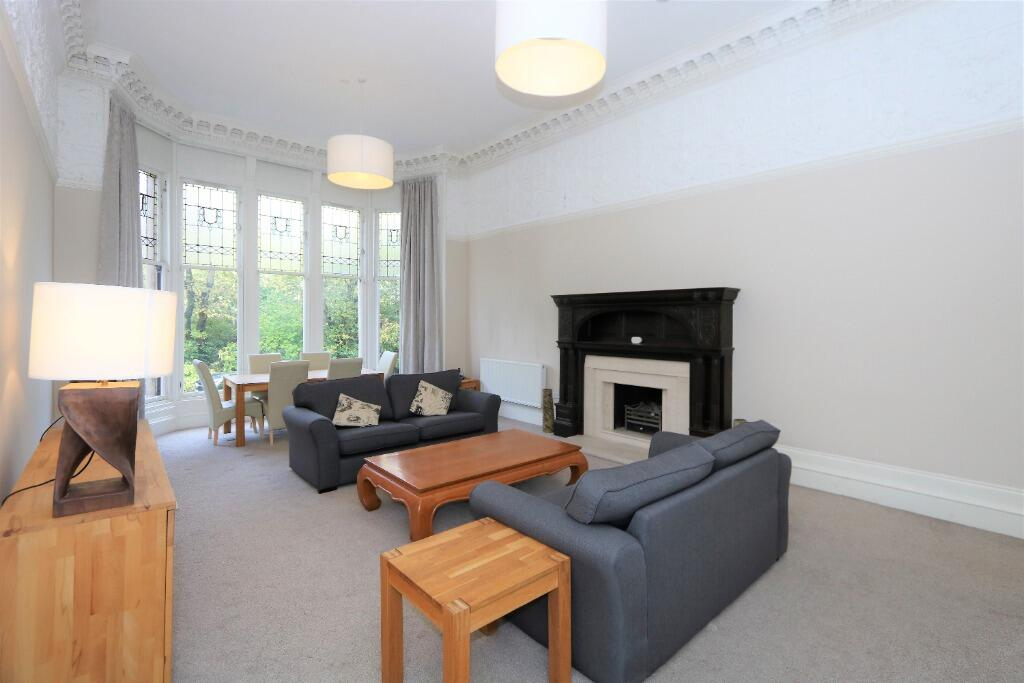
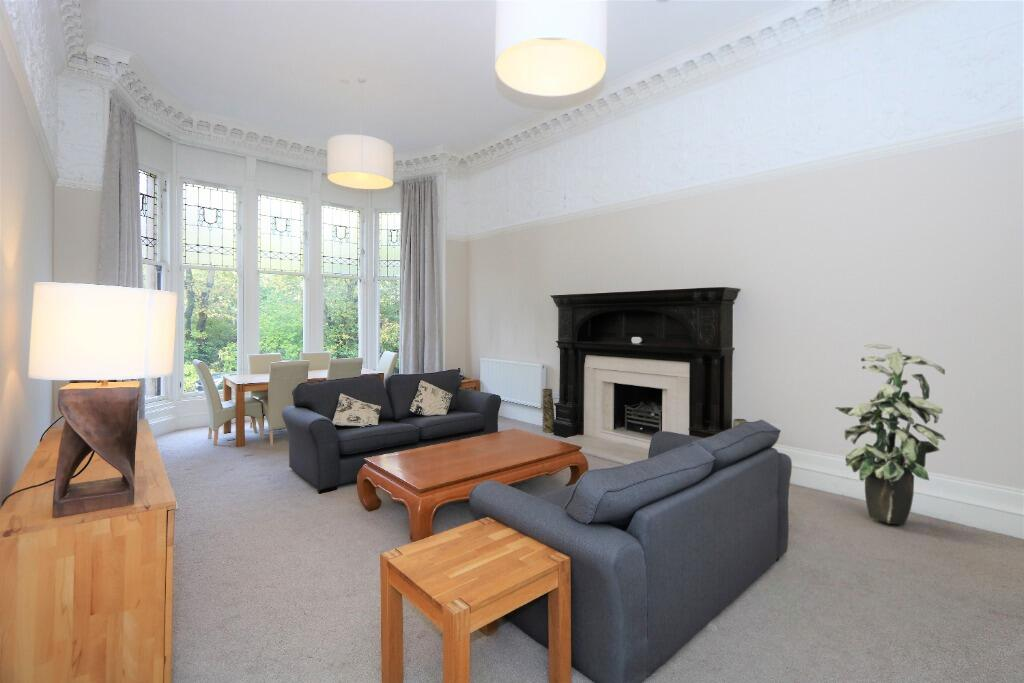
+ indoor plant (886, 432)
